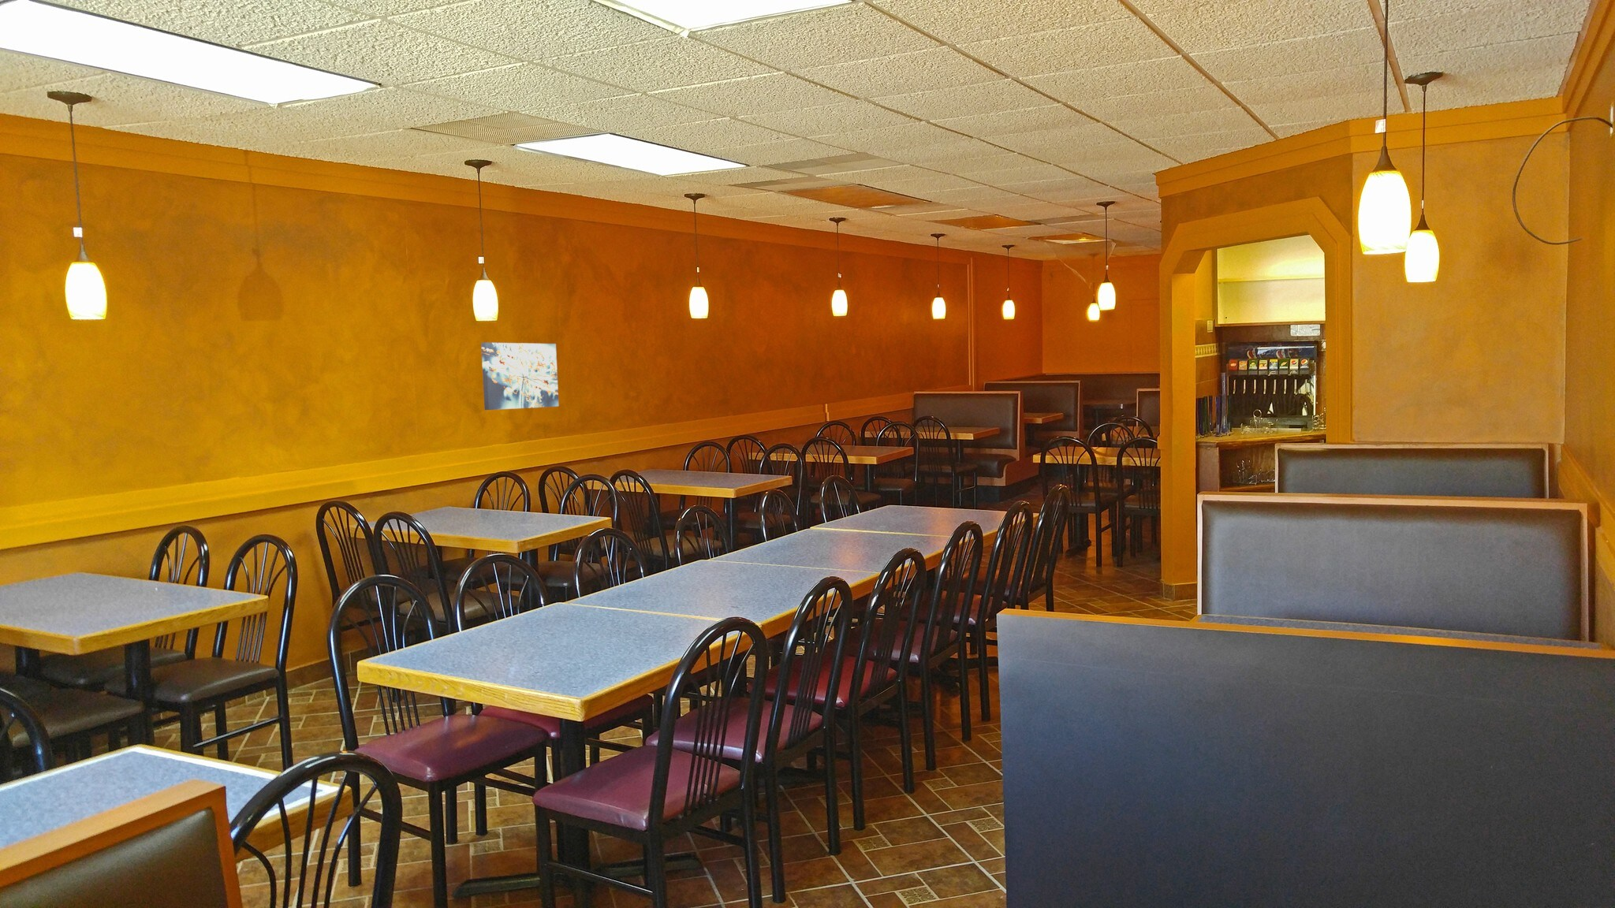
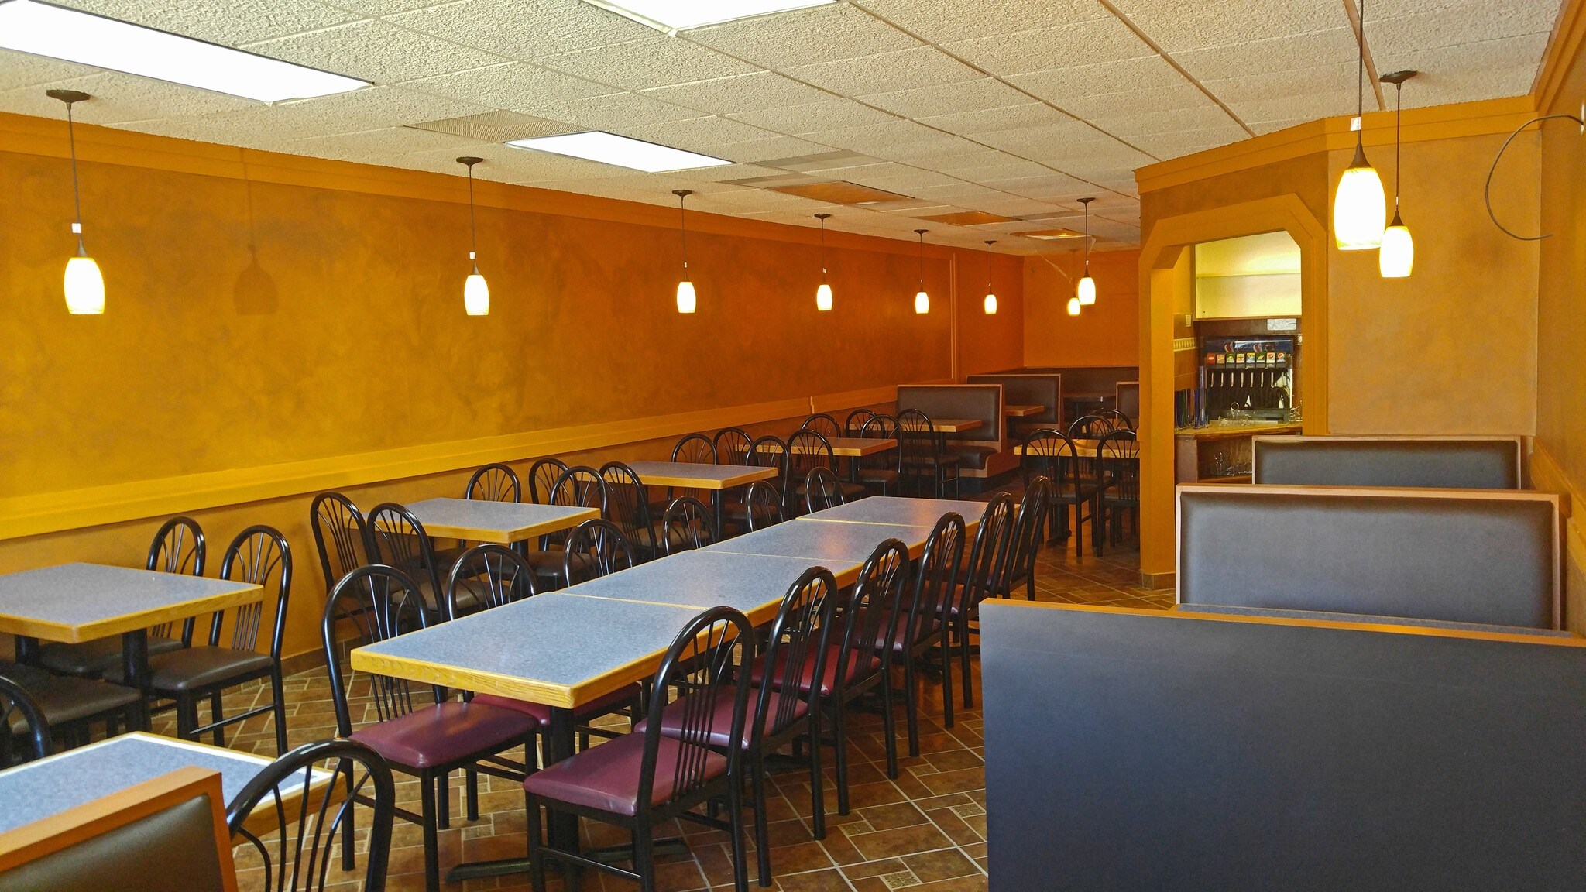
- wall art (521, 375)
